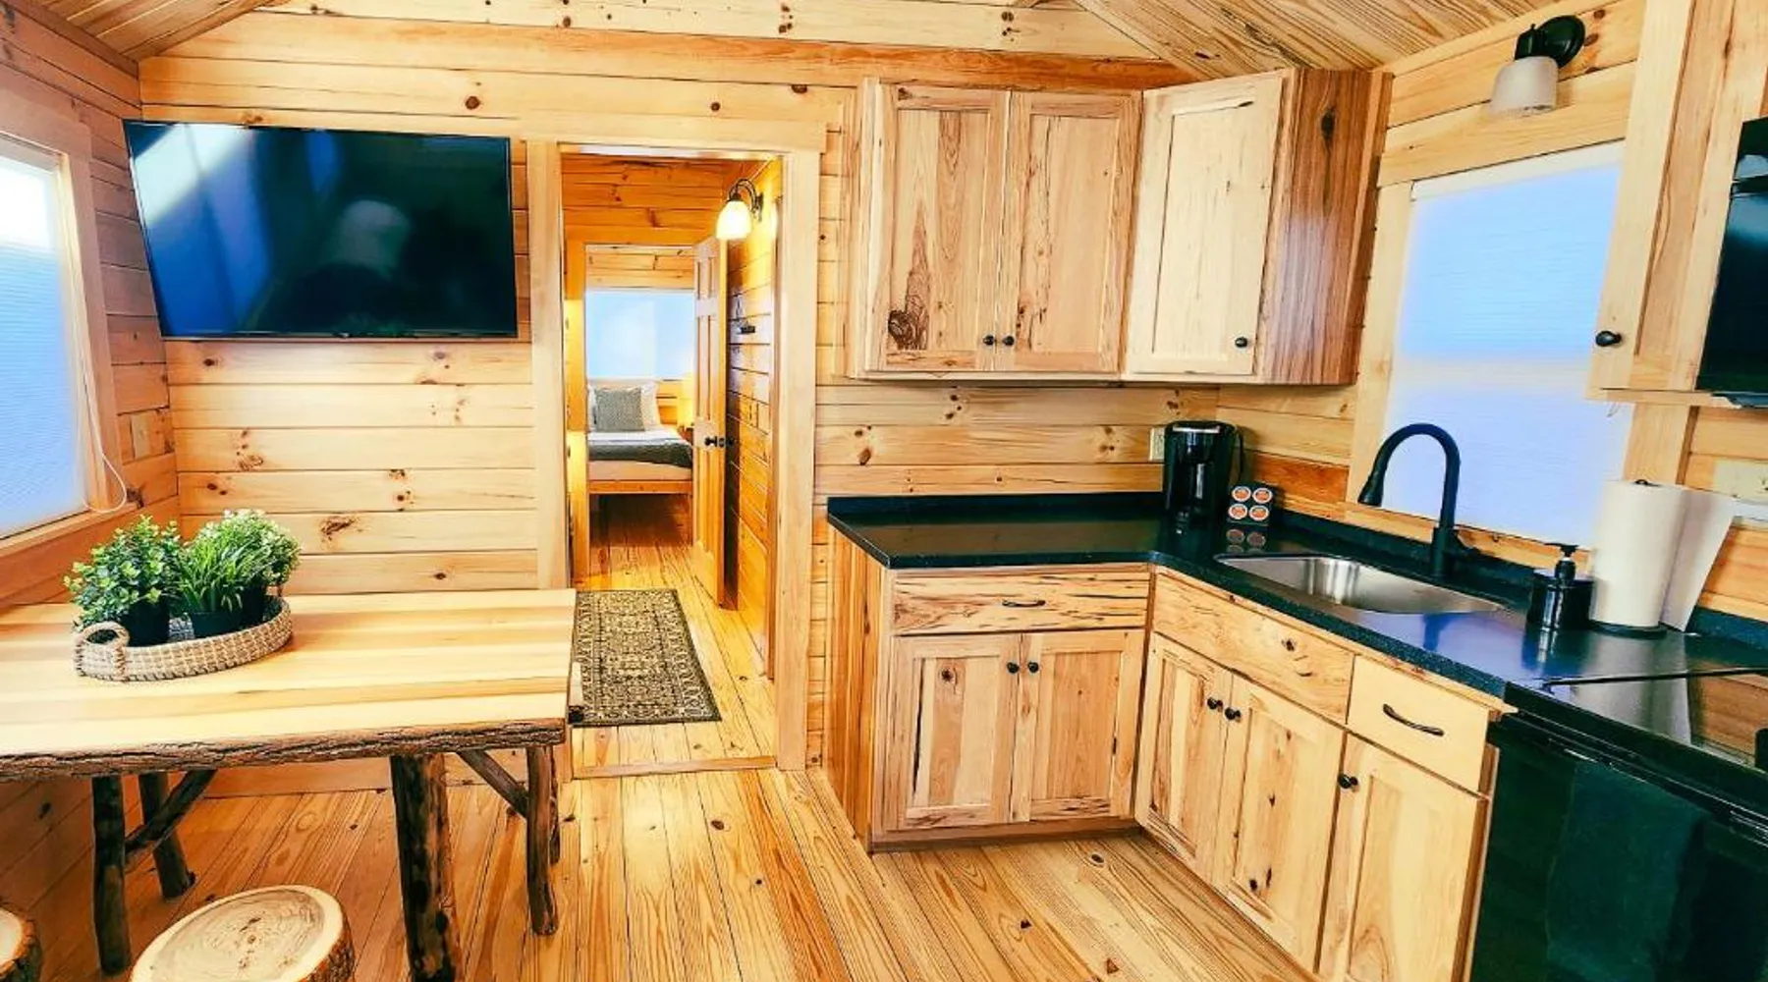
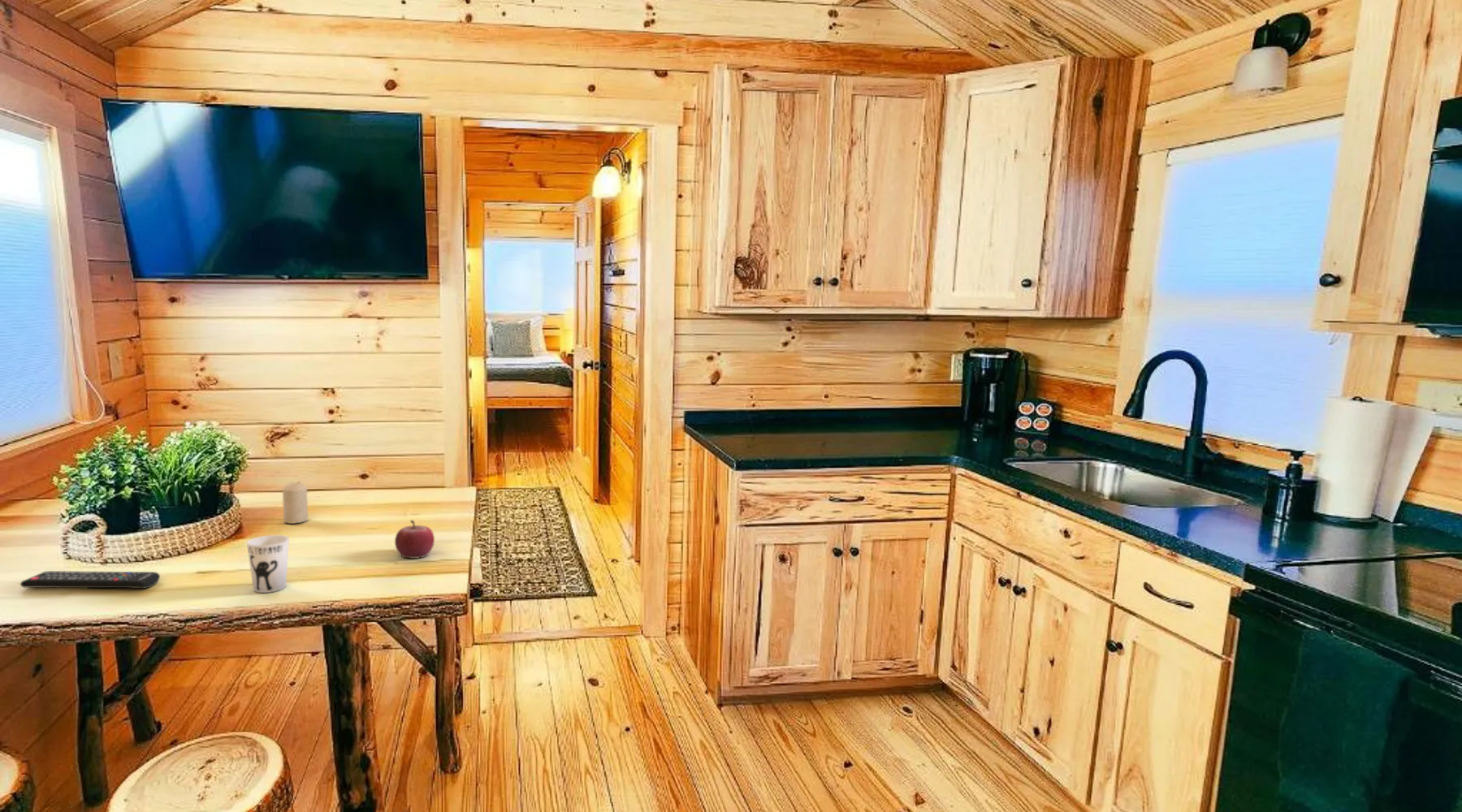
+ candle (295, 501)
+ remote control (91, 581)
+ cup (269, 564)
+ fruit (415, 538)
